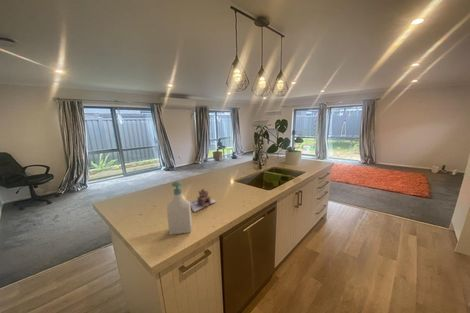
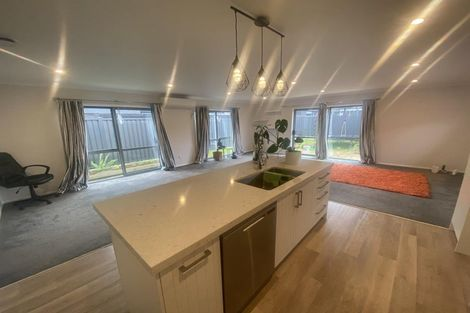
- soap bottle (179, 205)
- teapot (202, 196)
